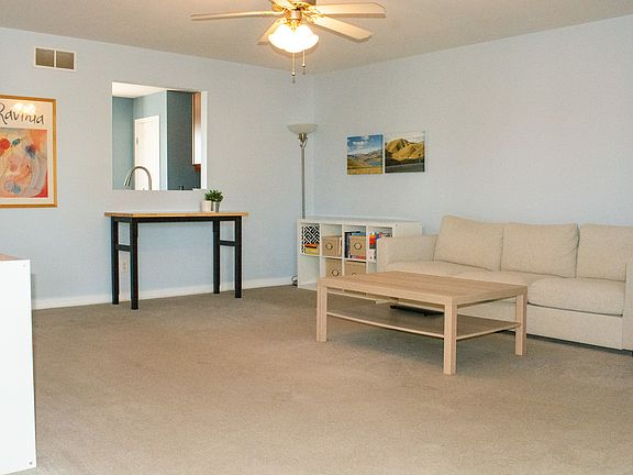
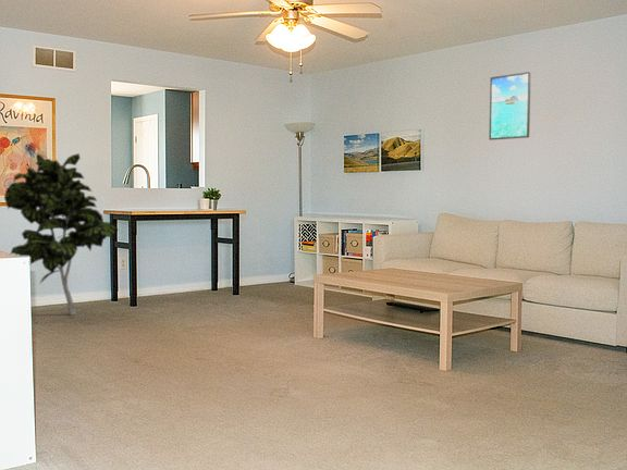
+ indoor plant (63, 234)
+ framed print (508, 107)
